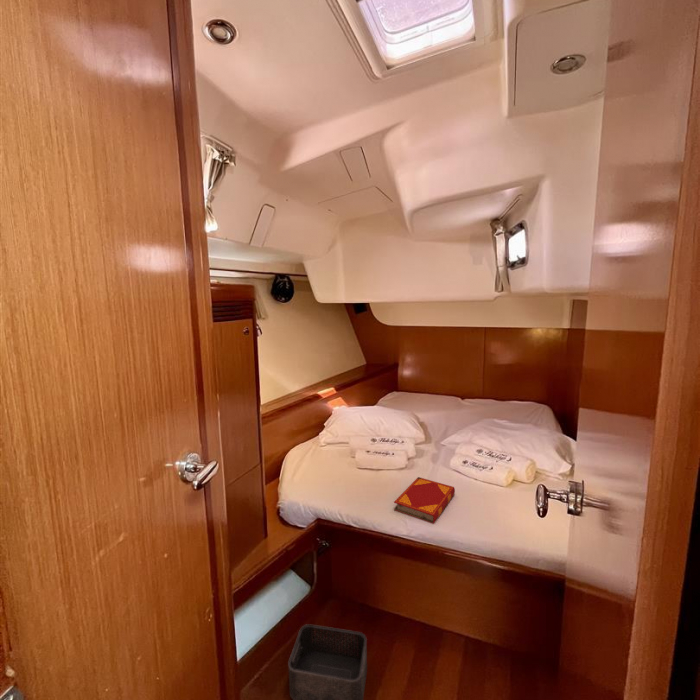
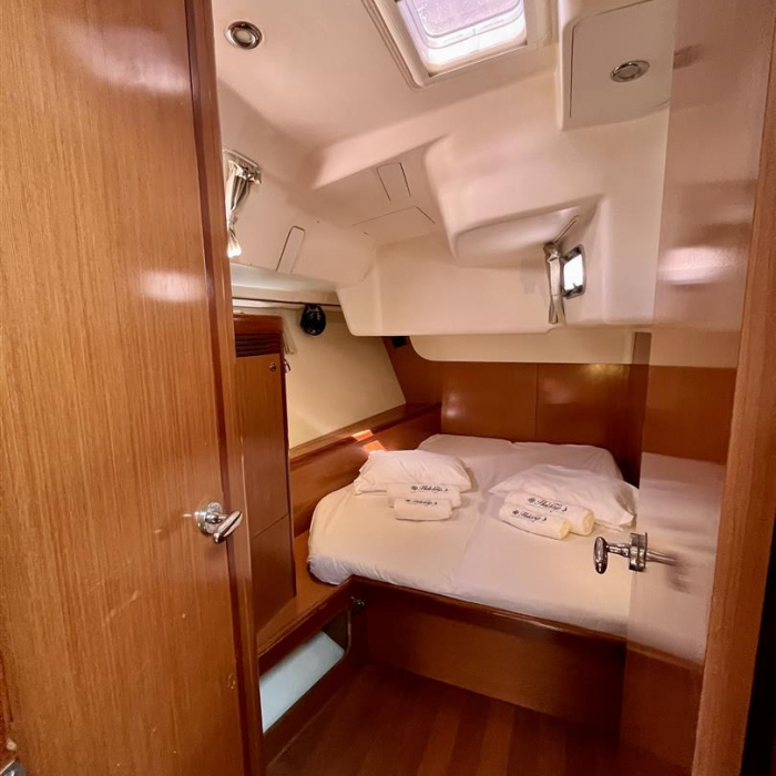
- storage bin (329, 664)
- hardback book (425, 498)
